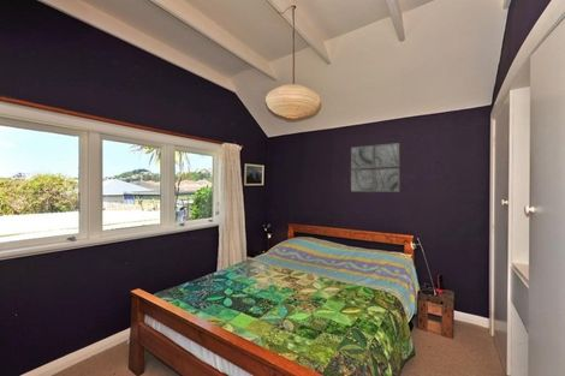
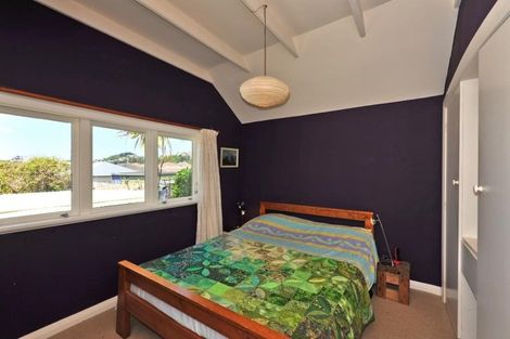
- wall art (373, 167)
